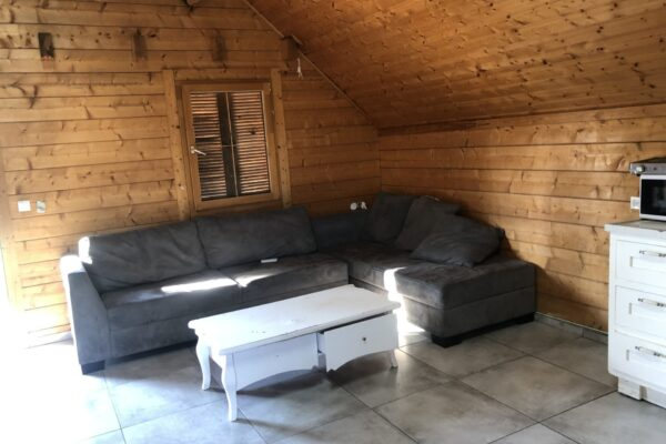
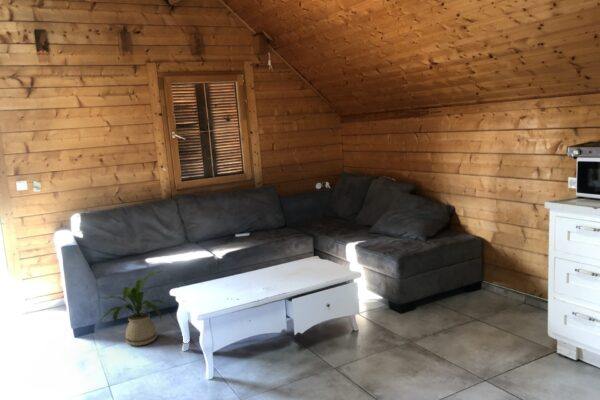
+ house plant (132, 307)
